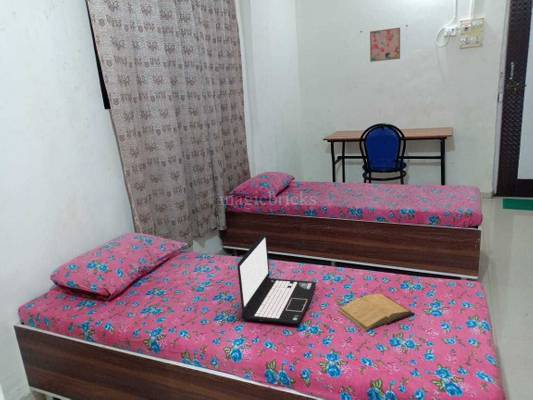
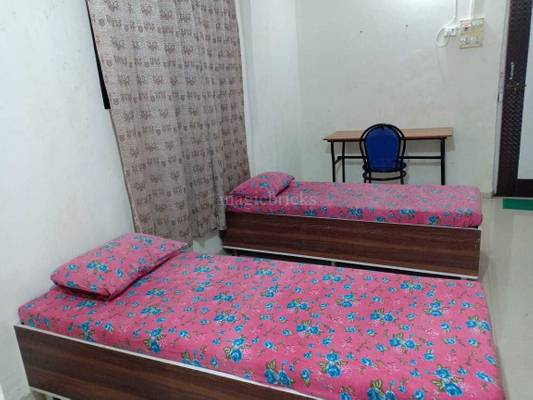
- wall art (385, 45)
- book (374, 309)
- laptop (280, 279)
